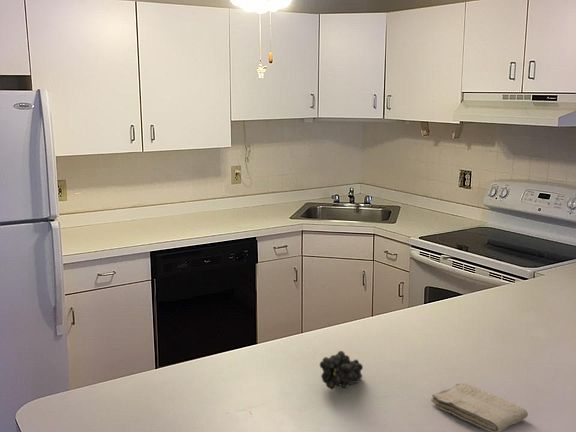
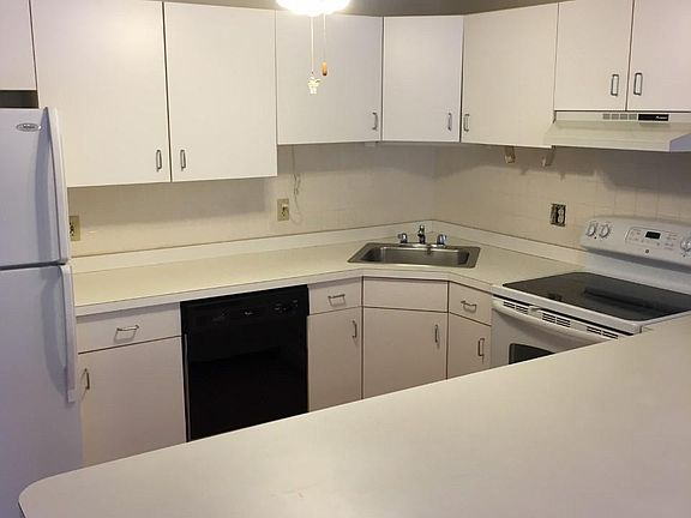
- fruit (345, 368)
- washcloth (477, 405)
